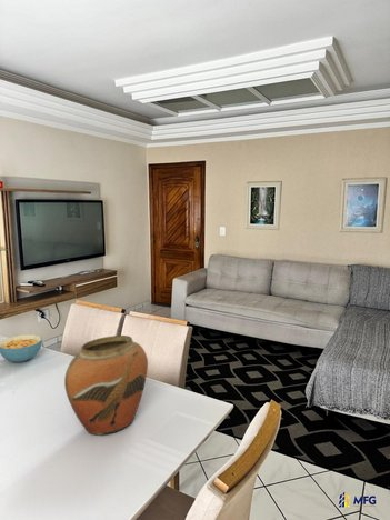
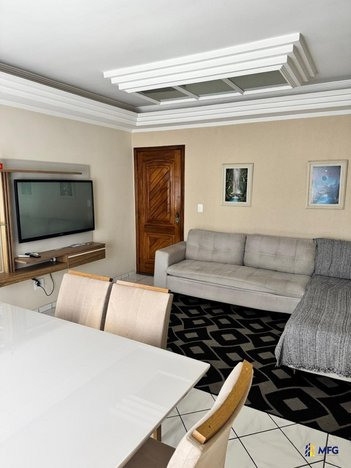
- vase (109, 382)
- cereal bowl (20, 350)
